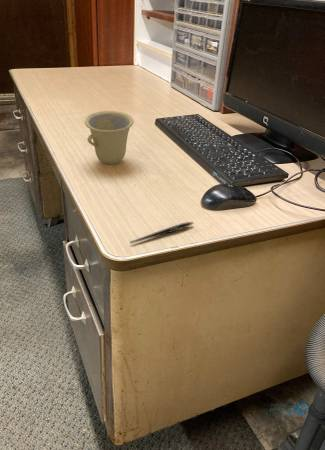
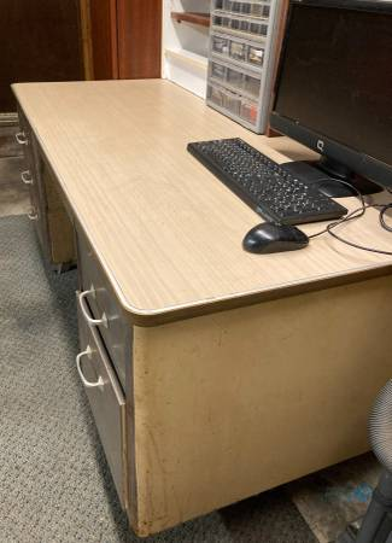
- pen (162, 231)
- cup (109, 140)
